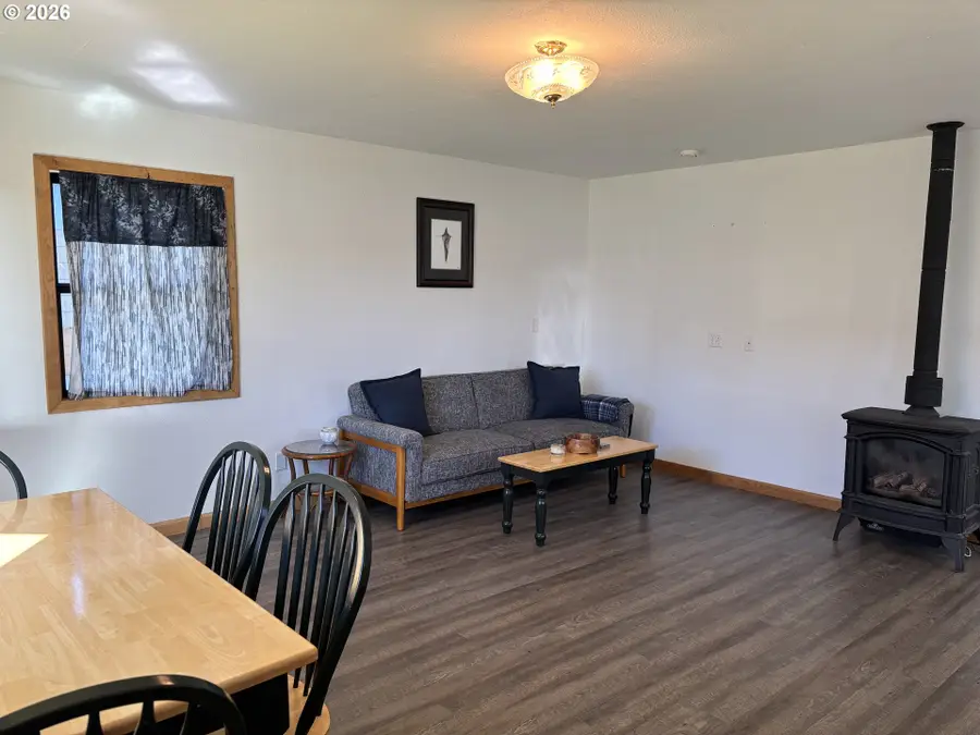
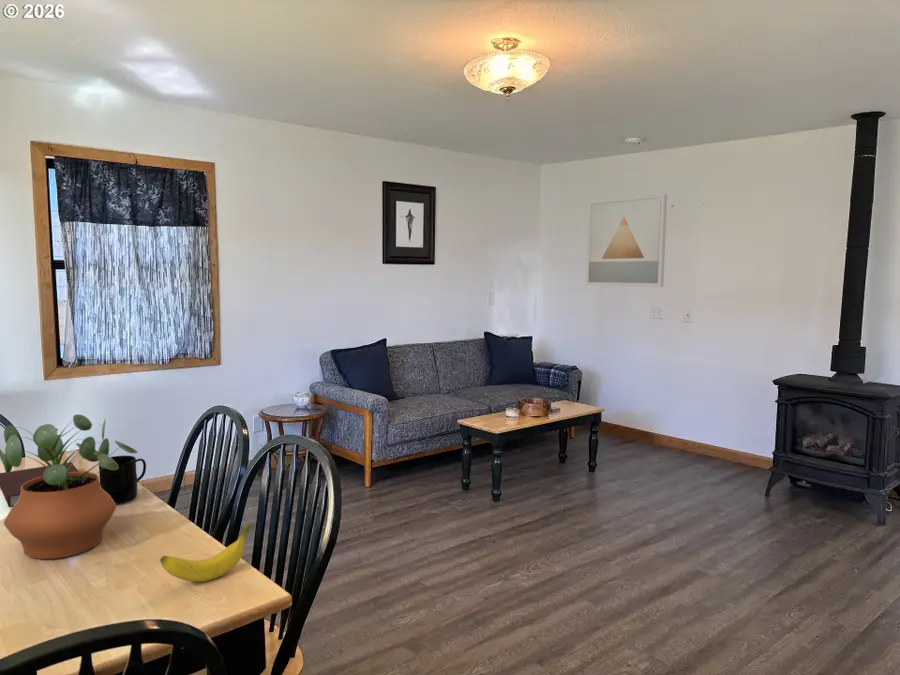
+ banana (208, 558)
+ mug (123, 478)
+ notebook (40, 476)
+ wall art (624, 242)
+ potted plant (74, 479)
